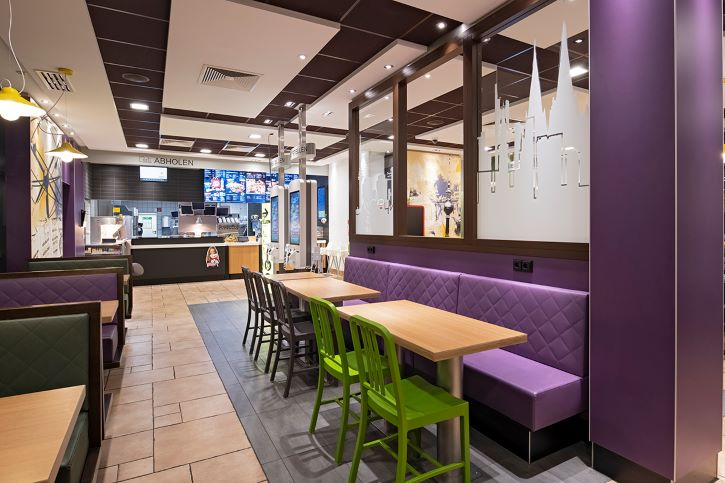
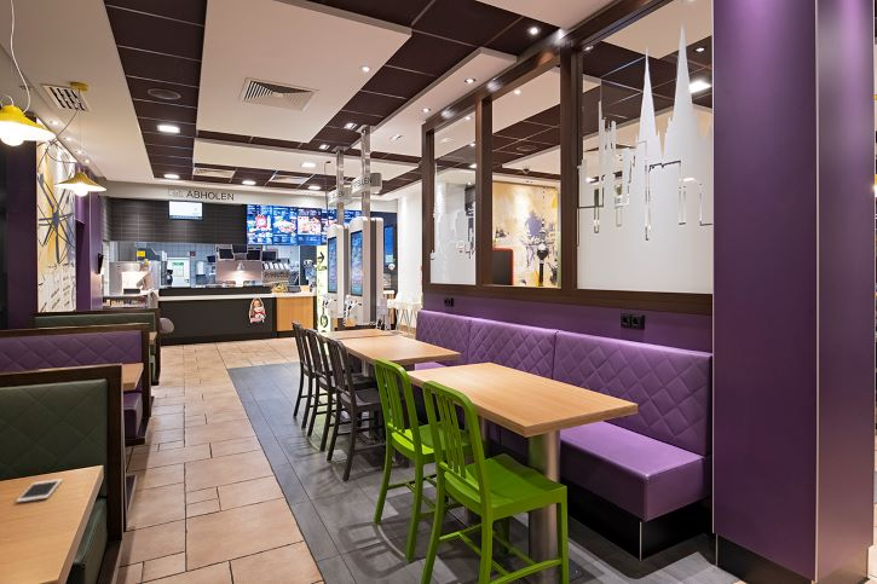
+ cell phone (40, 490)
